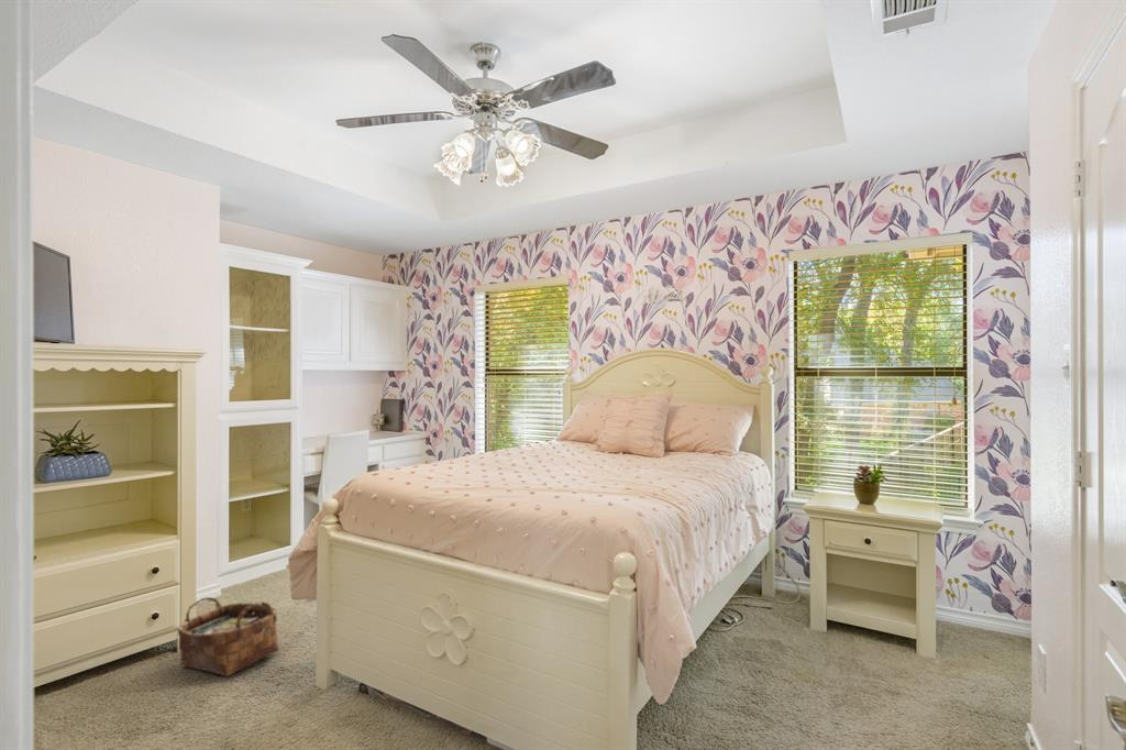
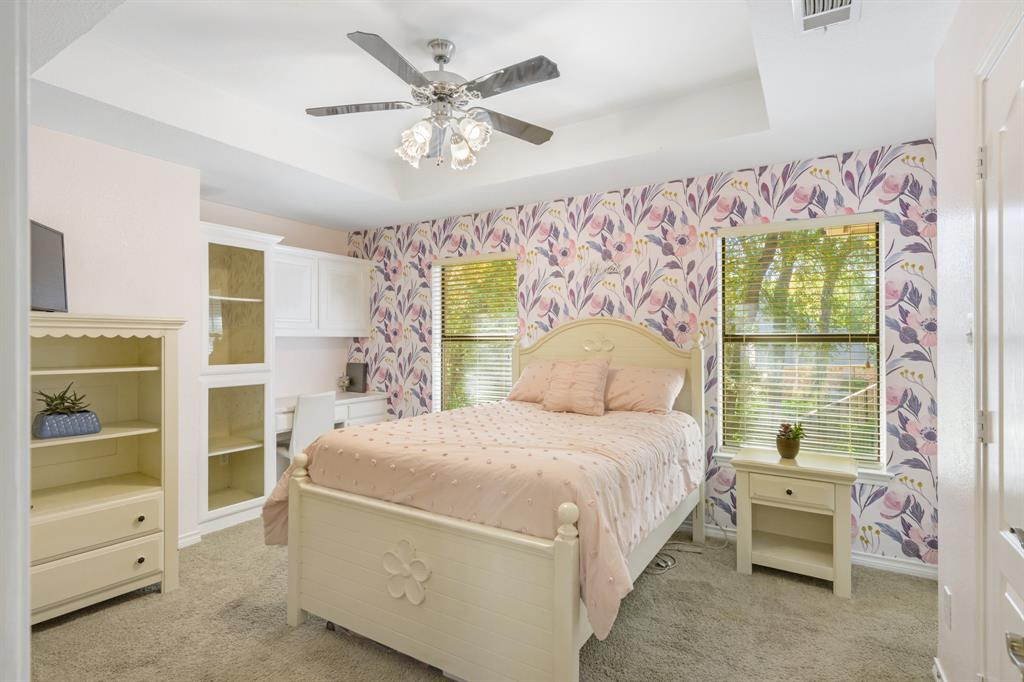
- woven basket (228, 628)
